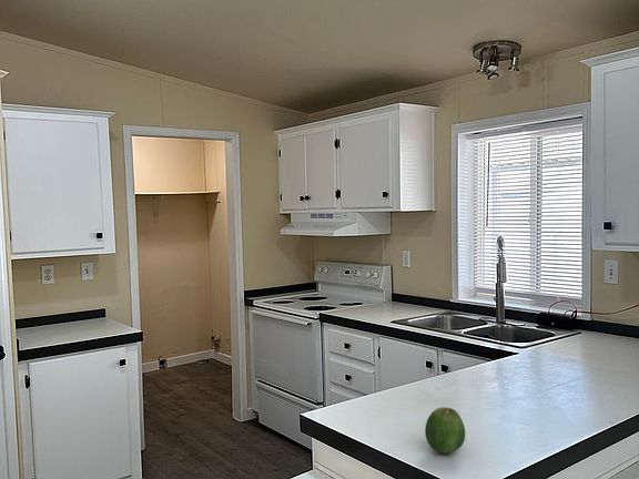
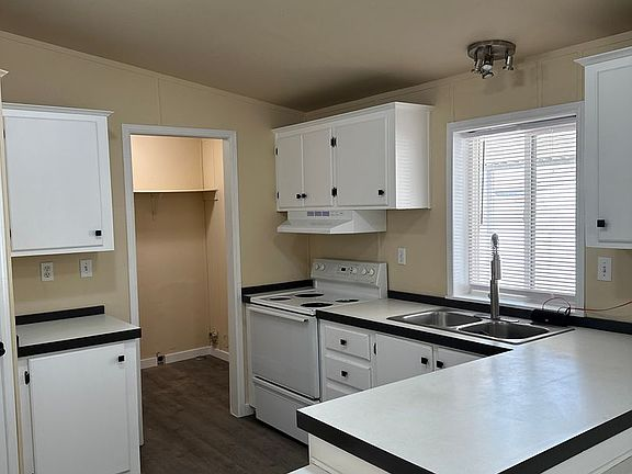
- fruit (445, 428)
